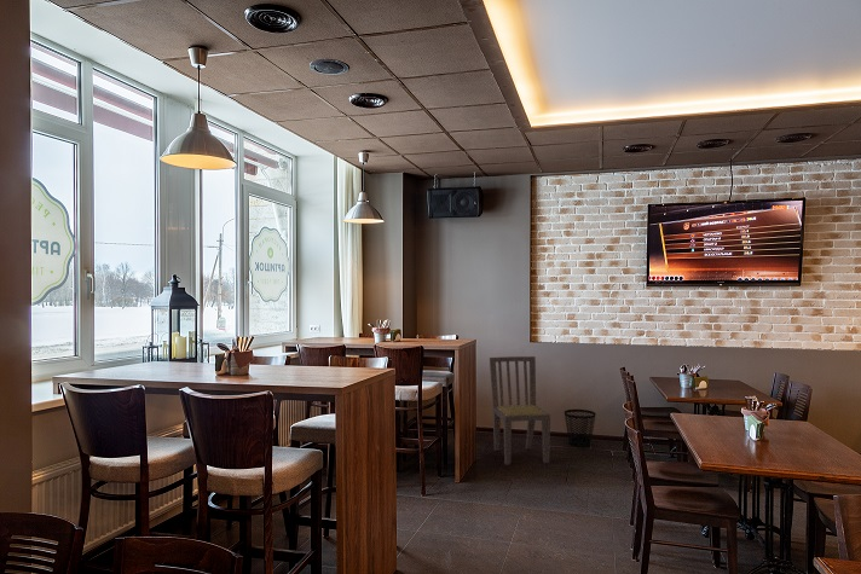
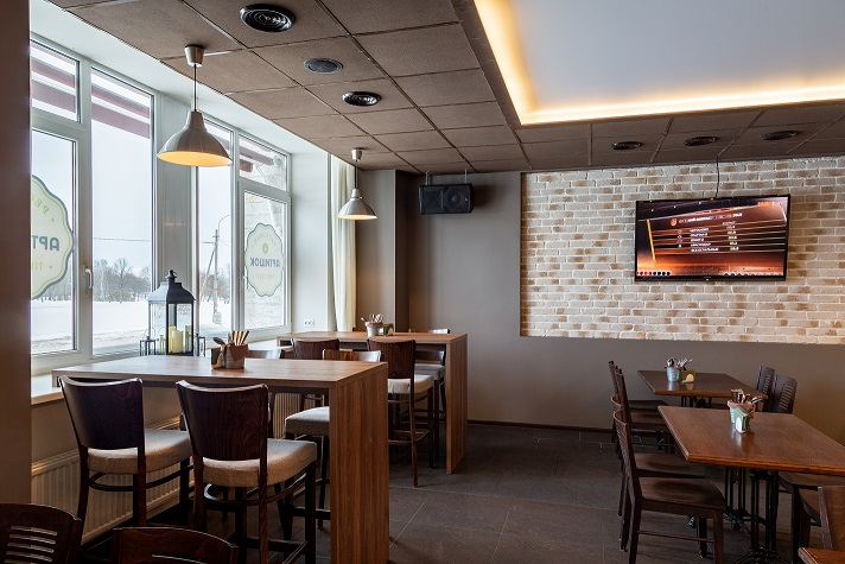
- wastebasket (579, 428)
- dining chair (519, 407)
